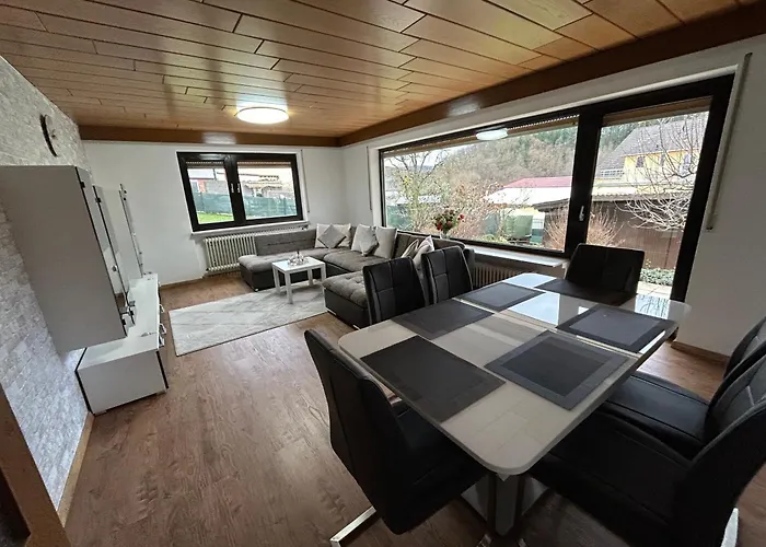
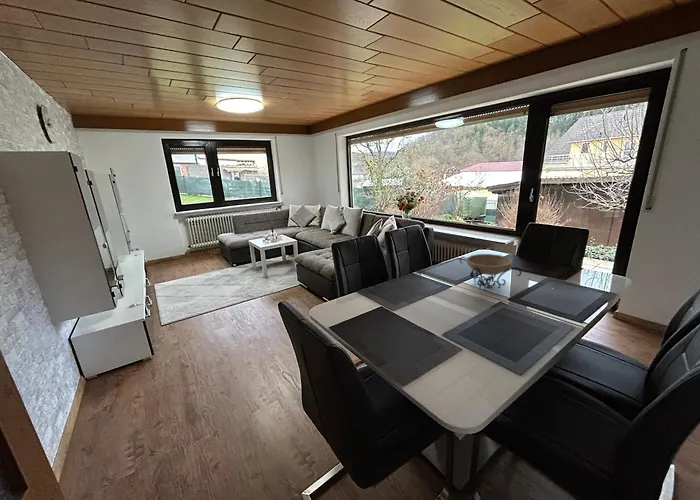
+ decorative bowl (487, 272)
